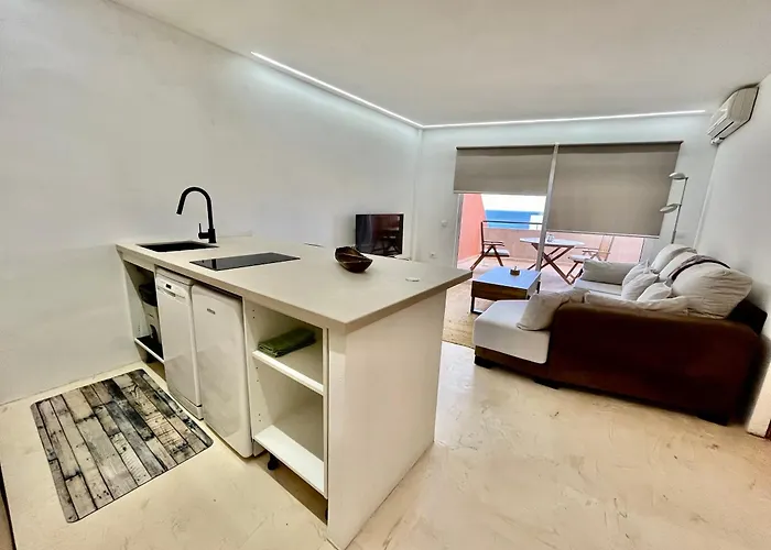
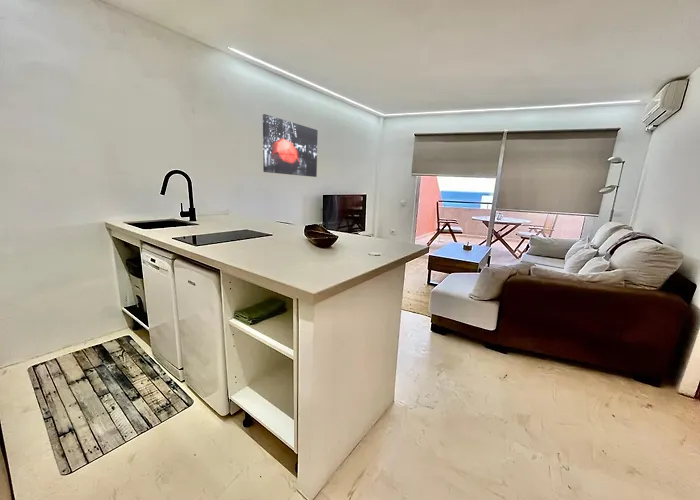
+ wall art (292, 149)
